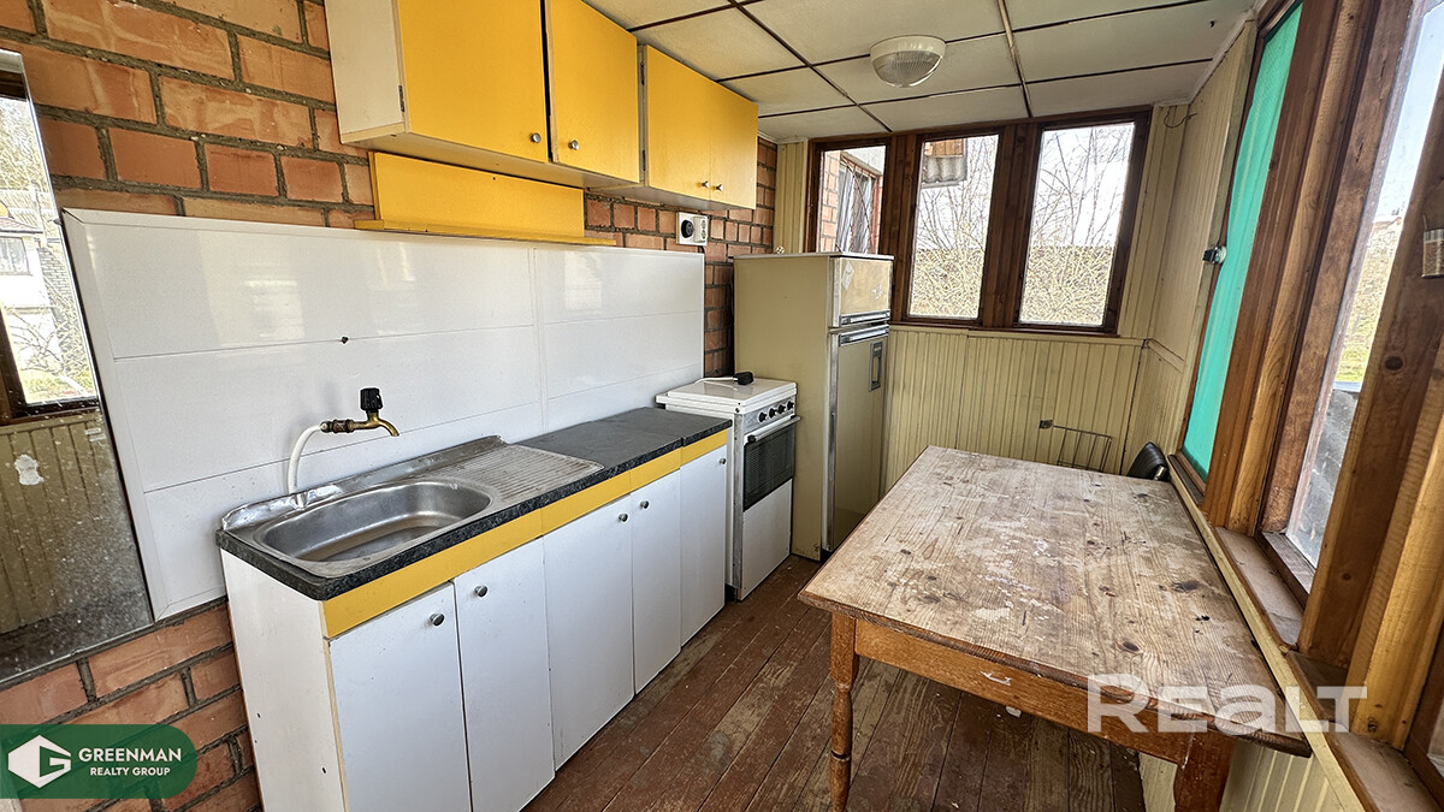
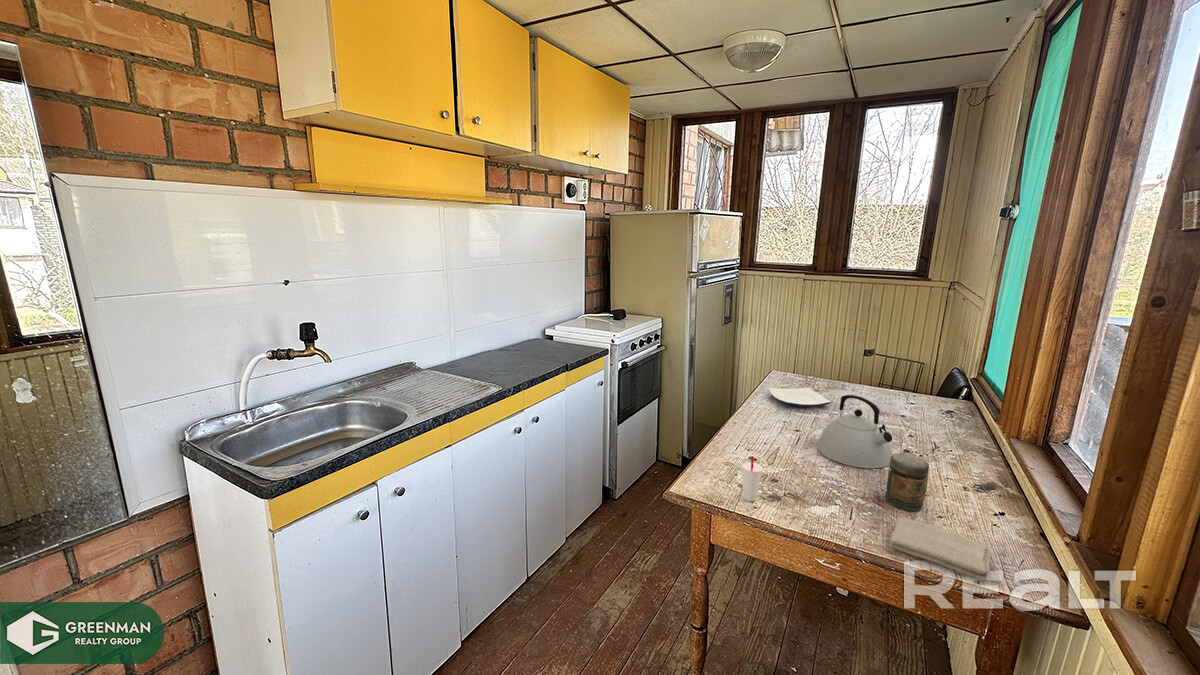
+ kettle (858, 426)
+ jar (906, 481)
+ plate (797, 397)
+ cup (751, 477)
+ washcloth (938, 545)
